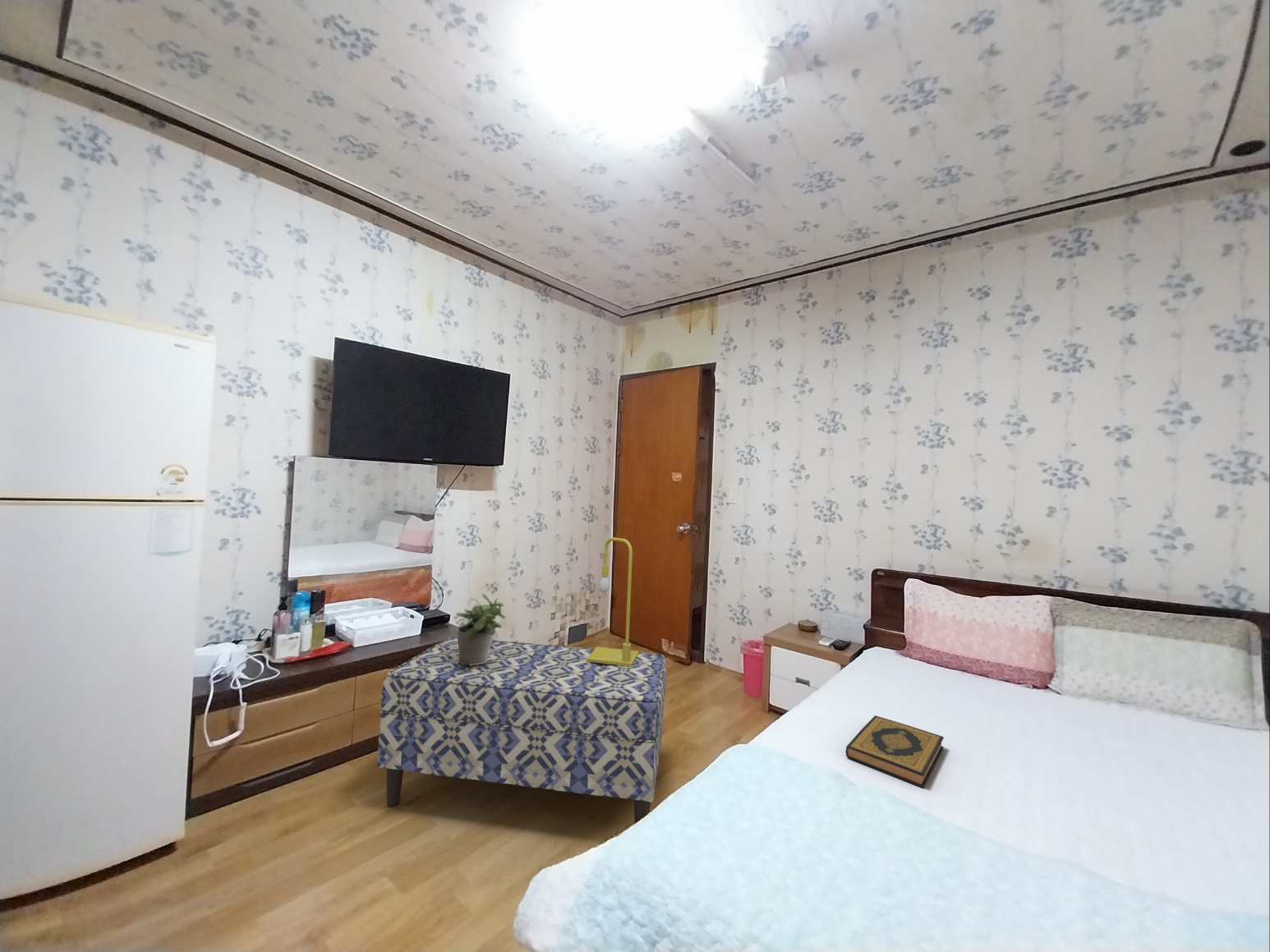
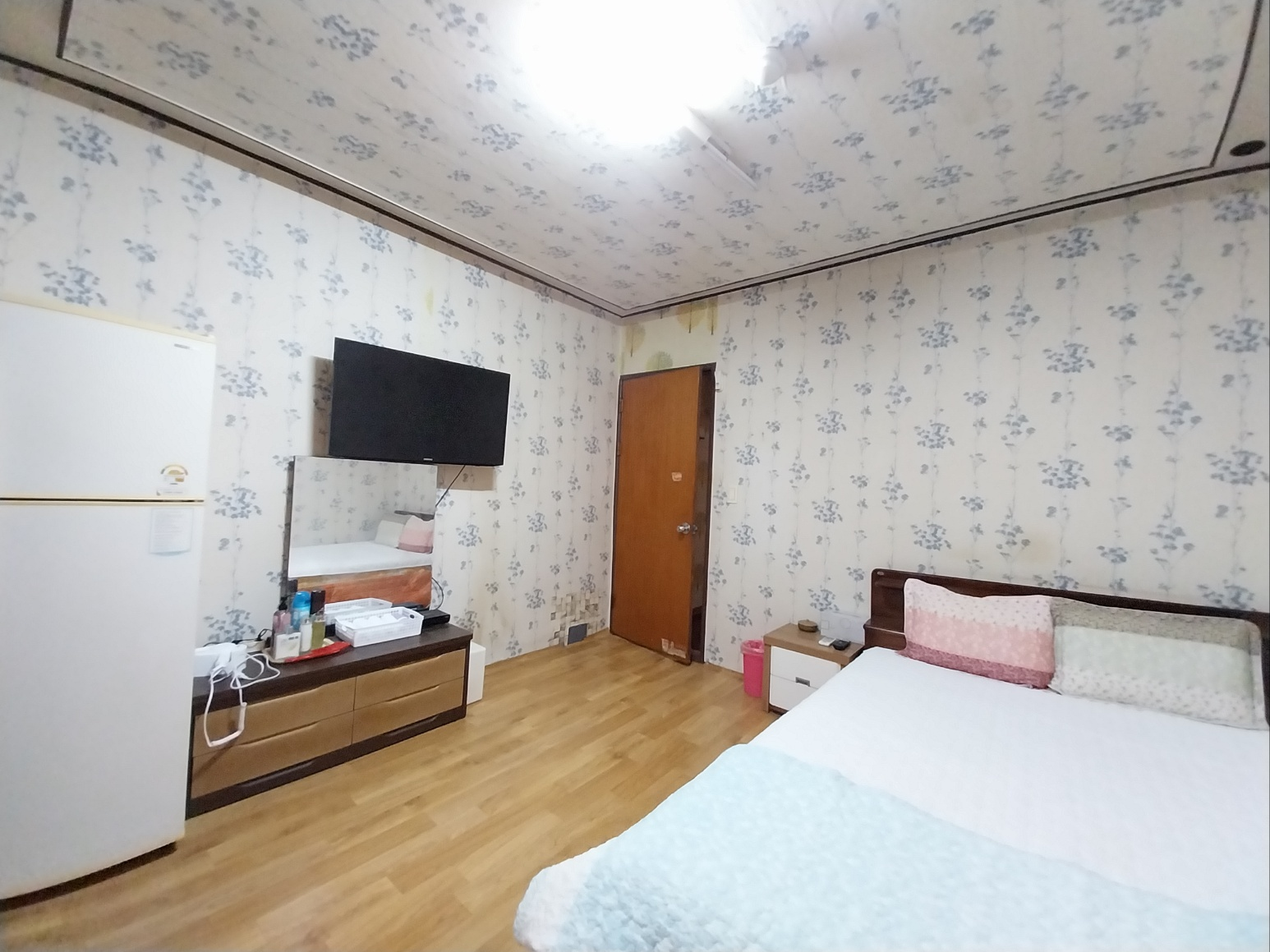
- bench (534, 724)
- potted plant (485, 628)
- hardback book (895, 747)
- table lamp (608, 590)
